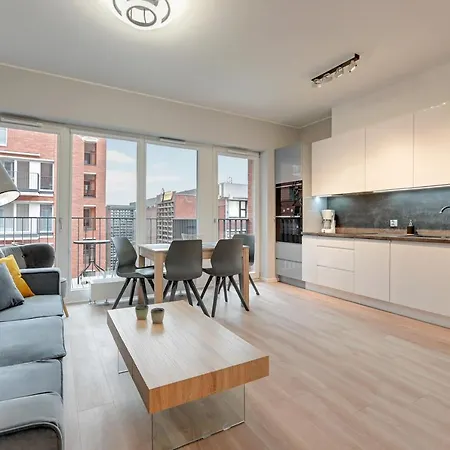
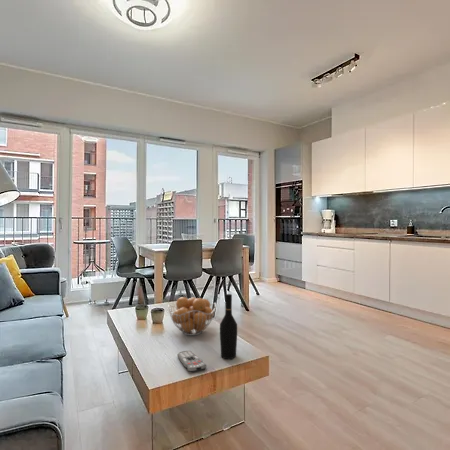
+ remote control (190, 360)
+ wine bottle (228, 325)
+ fruit basket (192, 314)
